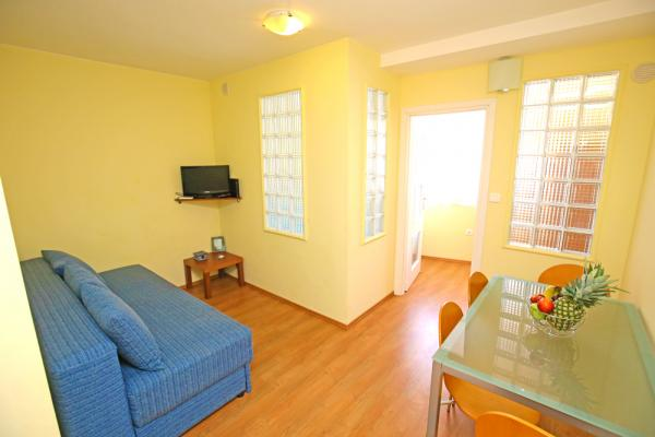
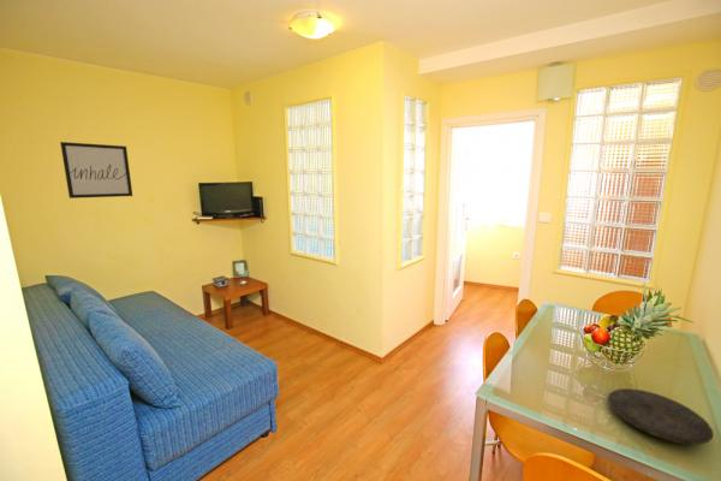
+ wall art (99, 171)
+ plate (655, 415)
